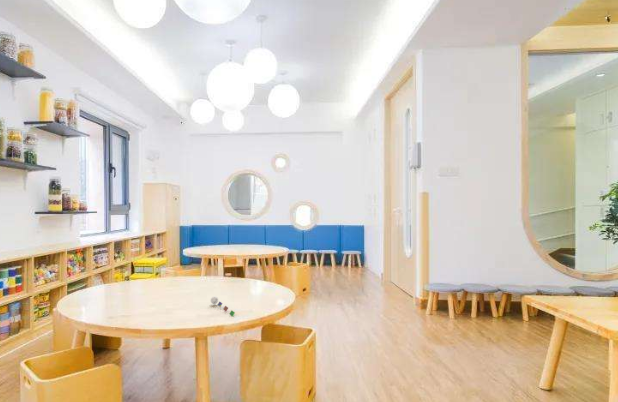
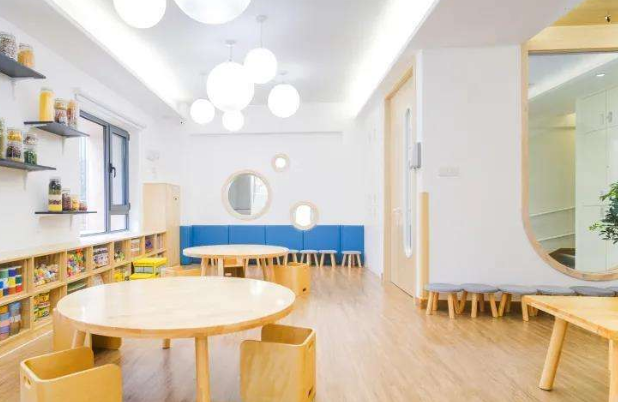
- mobile (221, 304)
